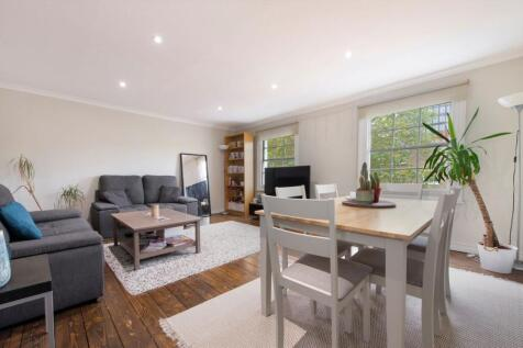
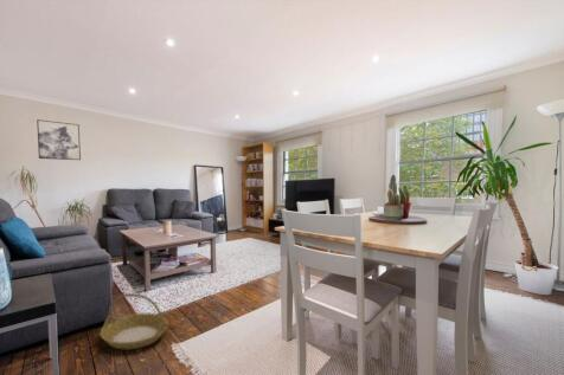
+ basket (134, 315)
+ wall art (59, 141)
